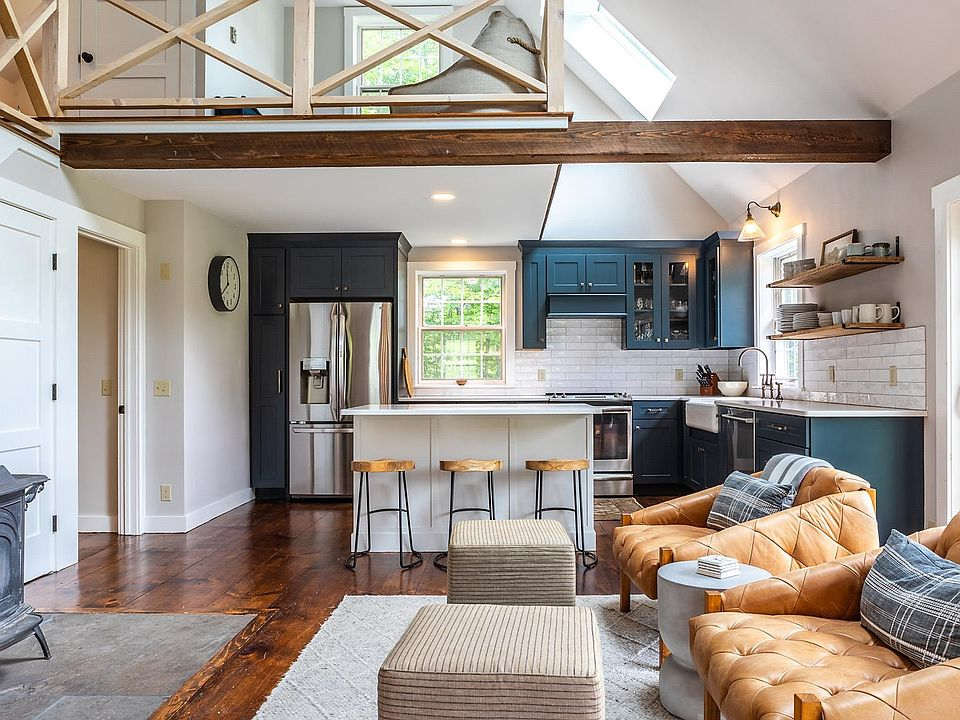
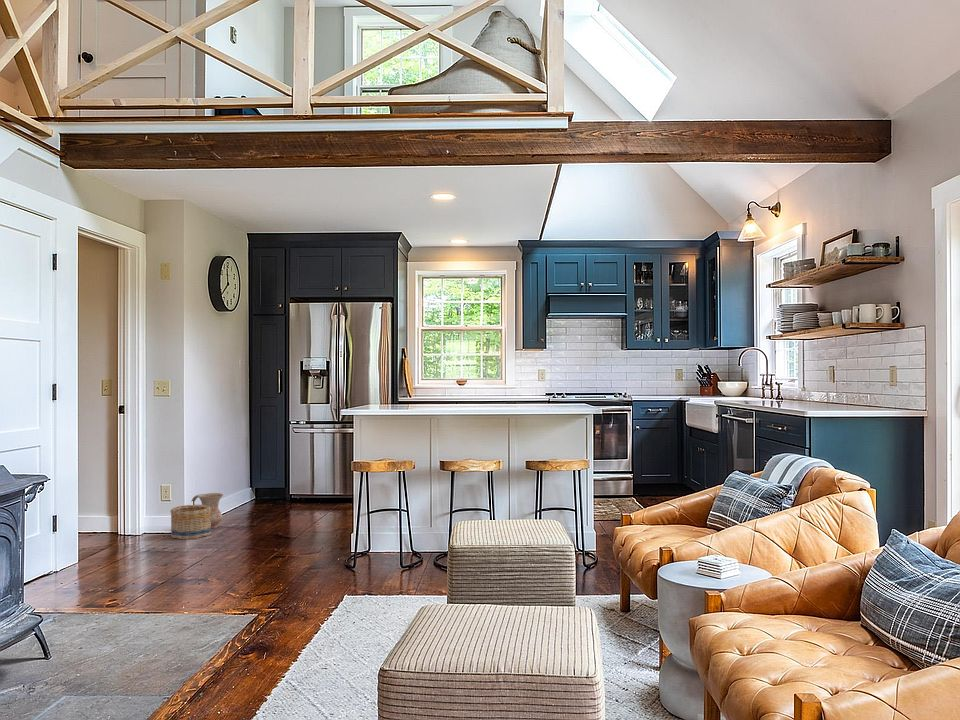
+ ceramic jug (211, 510)
+ basket (191, 521)
